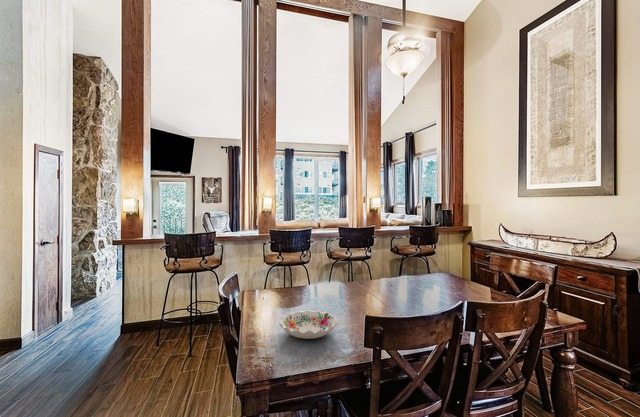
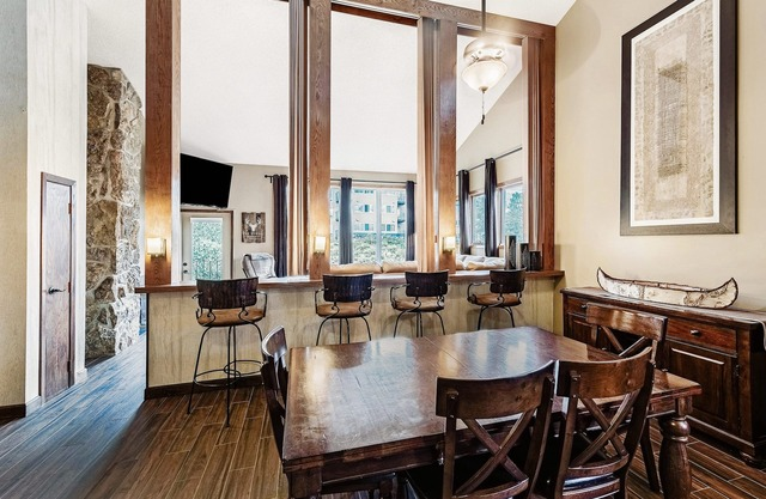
- decorative bowl (308, 326)
